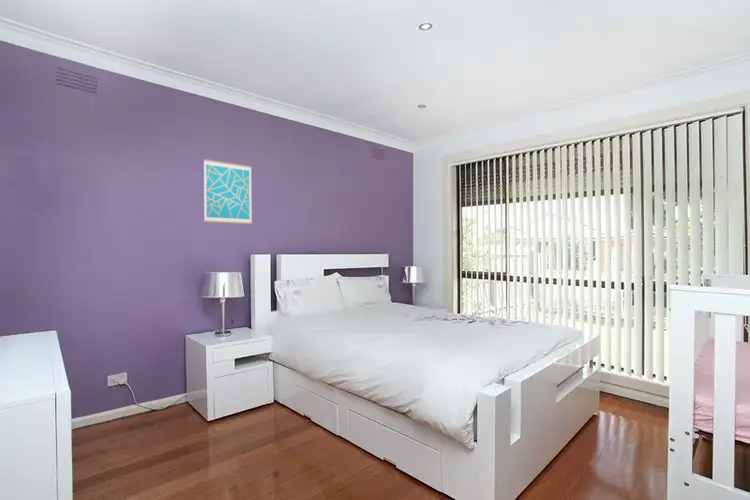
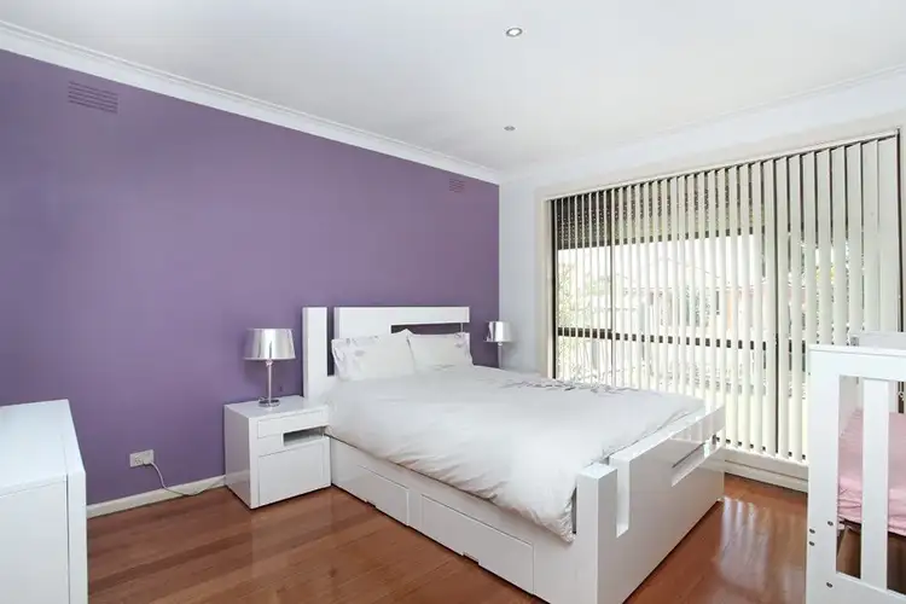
- wall art (228, 192)
